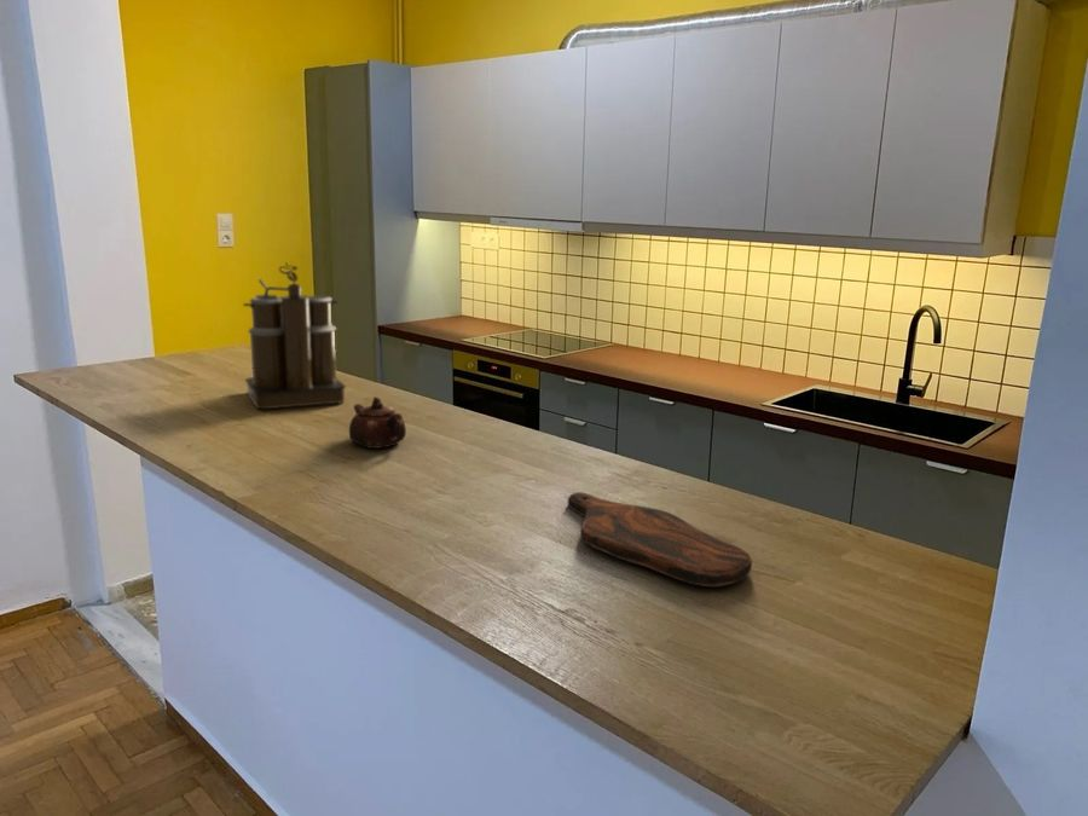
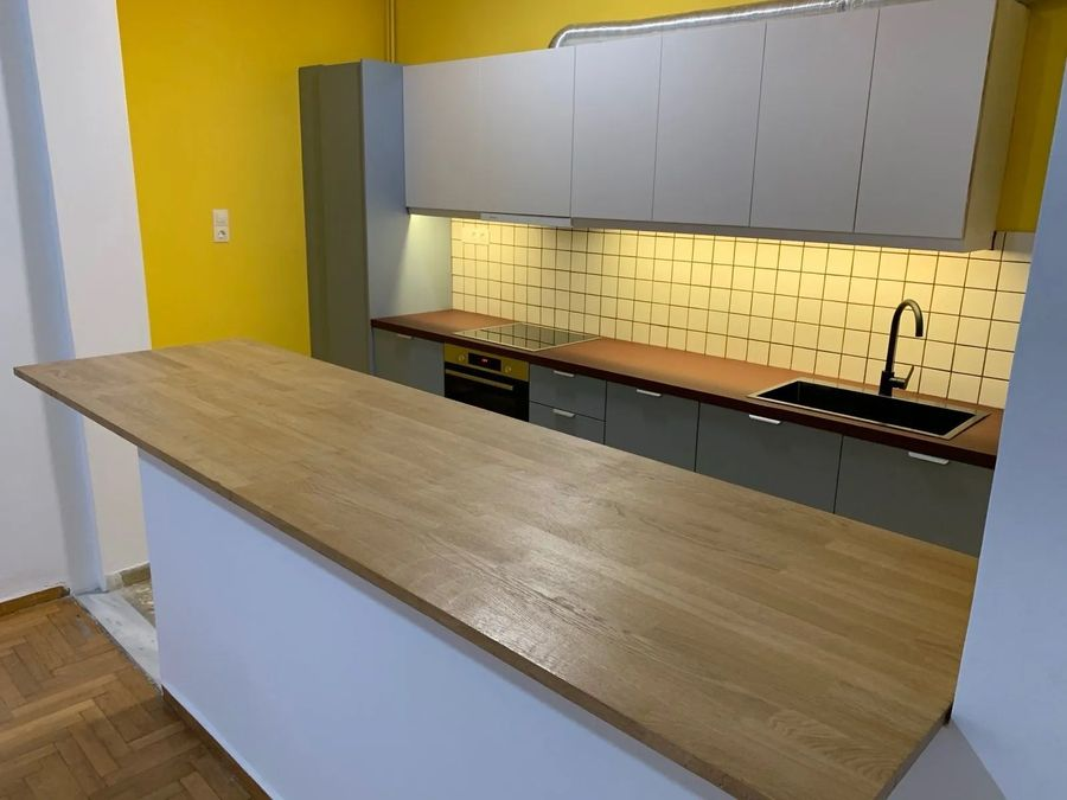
- cutting board (638, 533)
- teapot (377, 419)
- coffee maker (291, 330)
